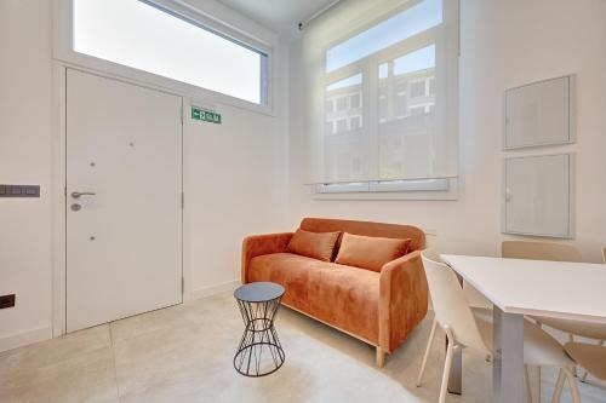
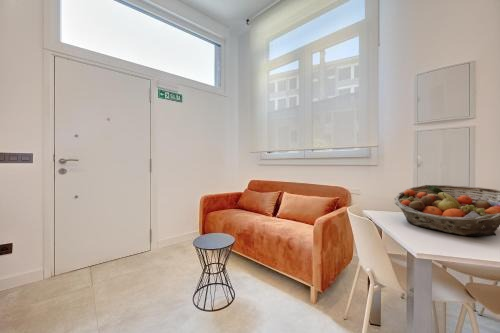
+ fruit basket (447, 206)
